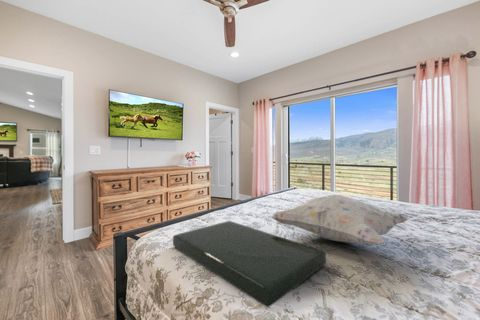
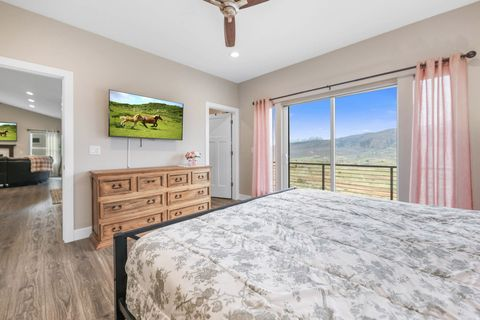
- cushion (241, 248)
- decorative pillow (338, 217)
